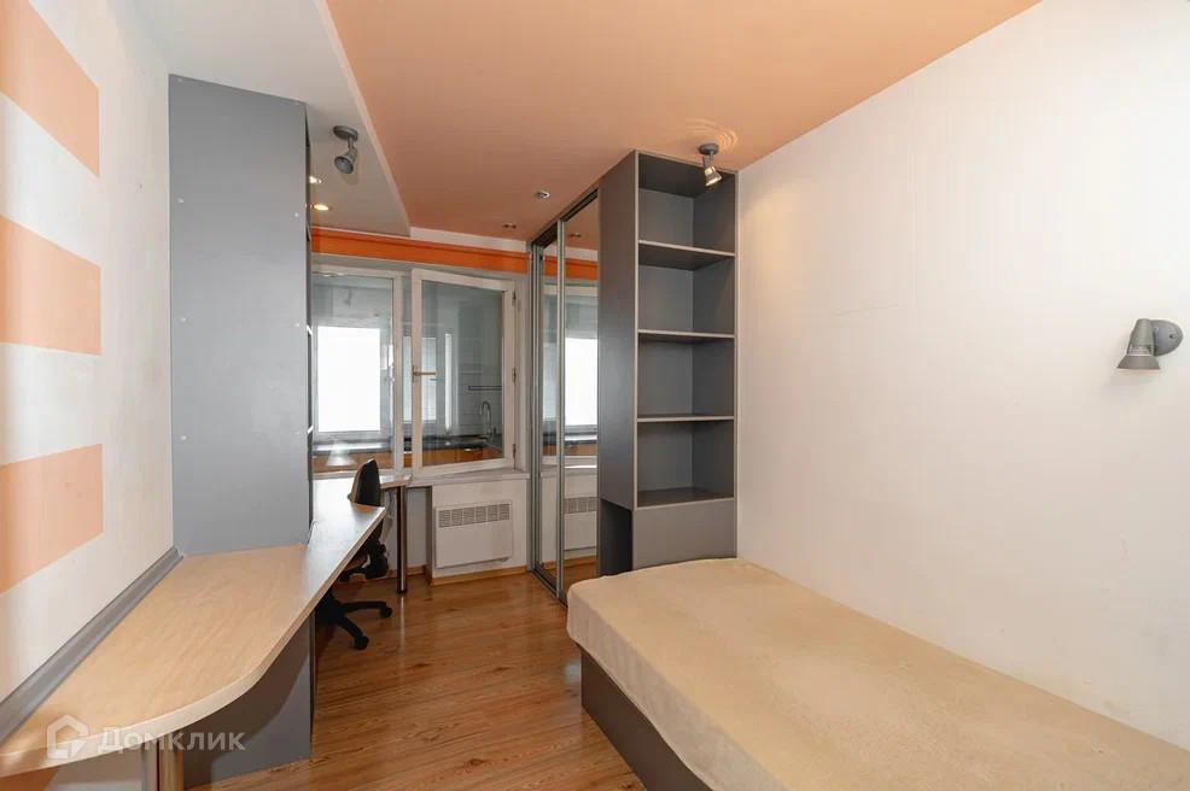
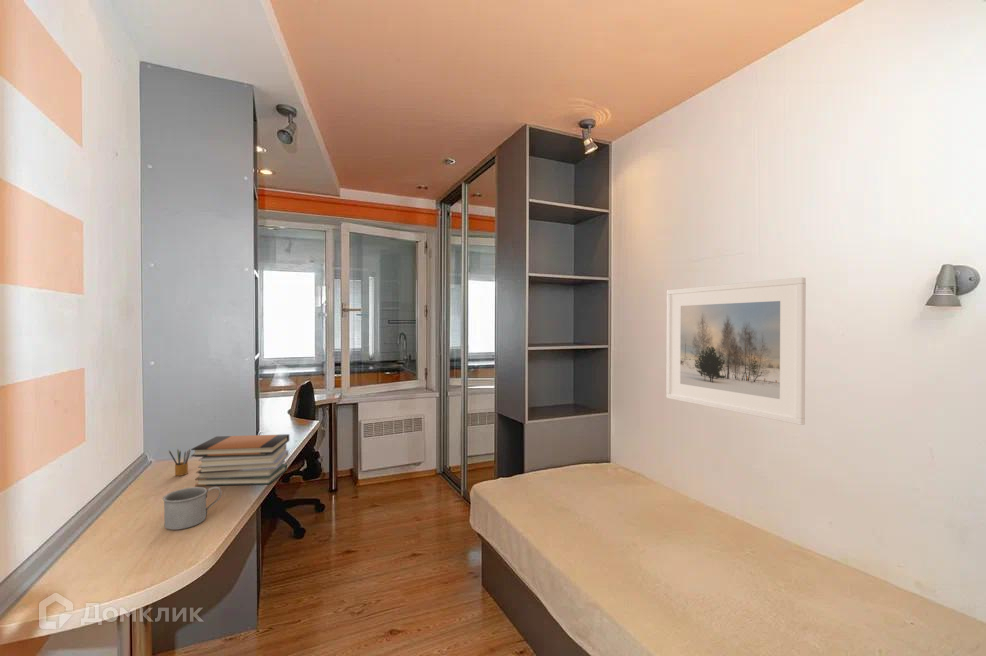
+ book stack (244, 459)
+ pencil box (179, 461)
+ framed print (725, 347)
+ mug (189, 506)
